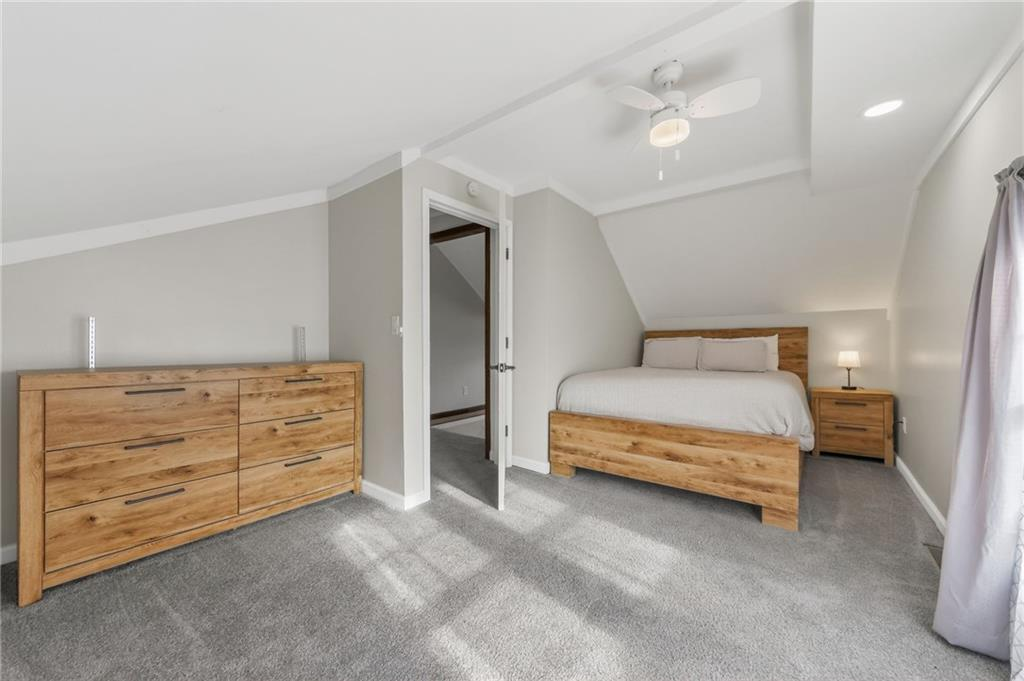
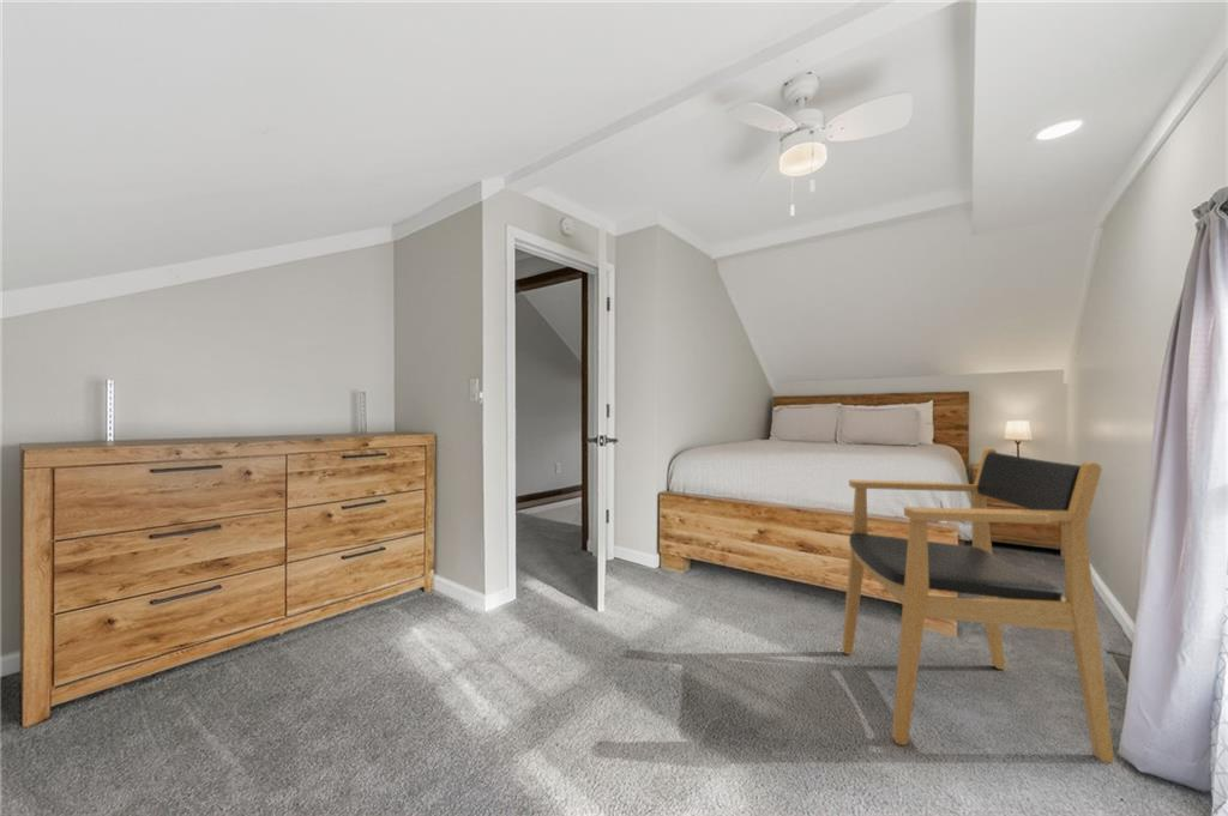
+ armchair (953, 575)
